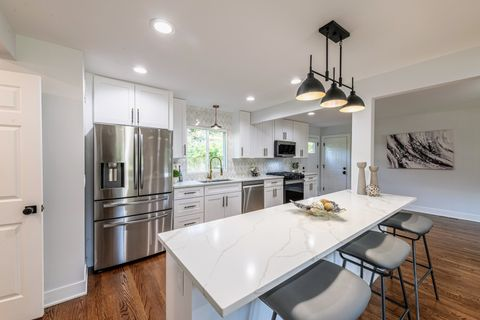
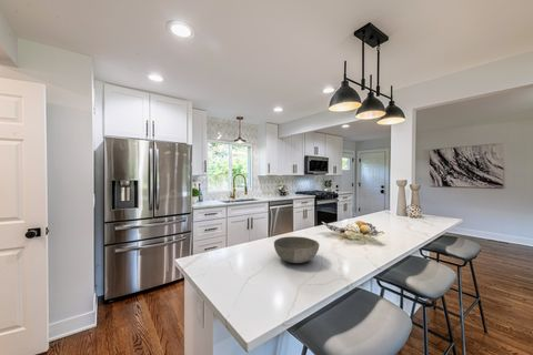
+ bowl (295, 251)
